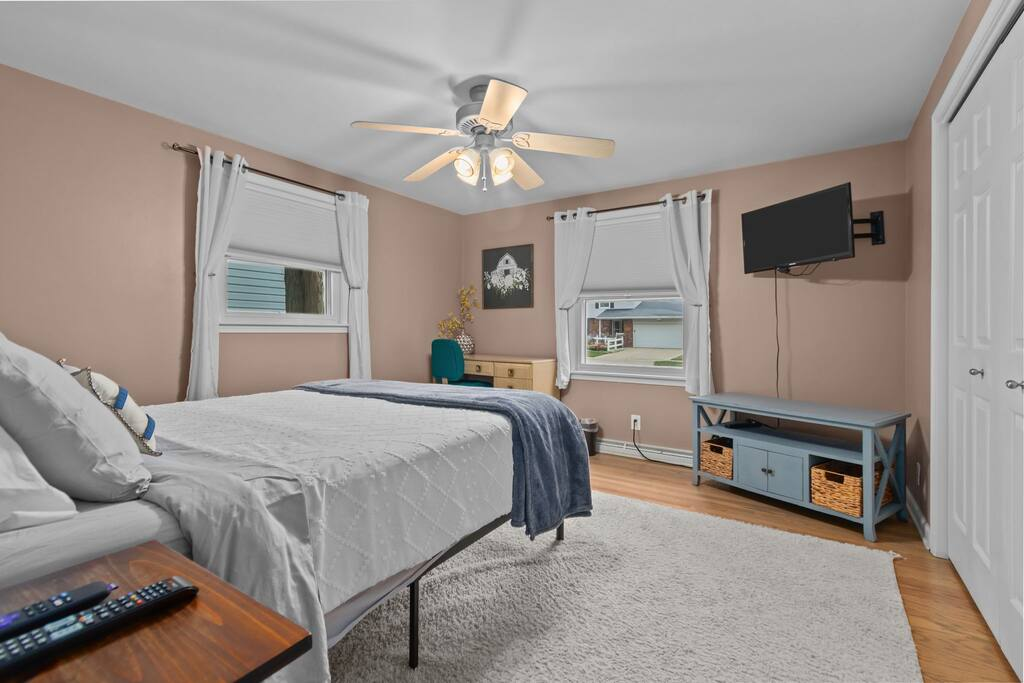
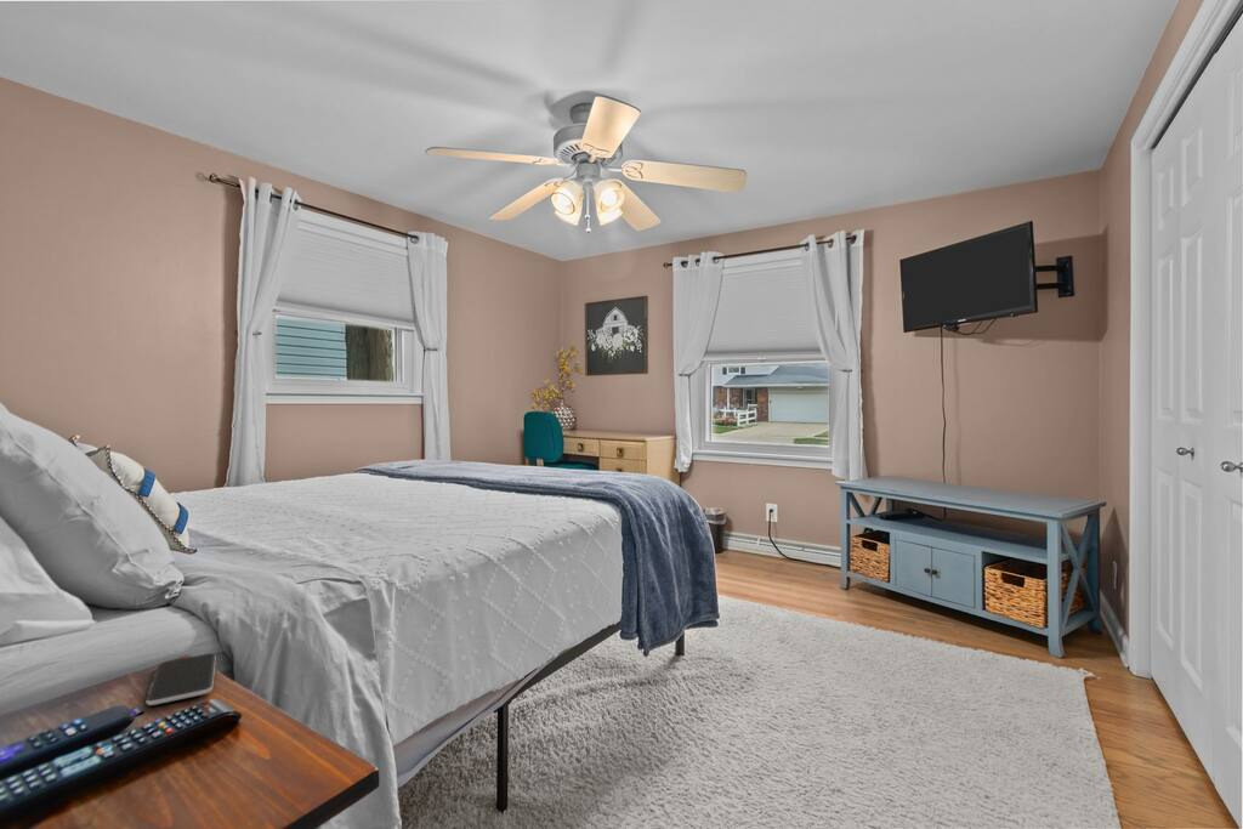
+ smartphone (183, 676)
